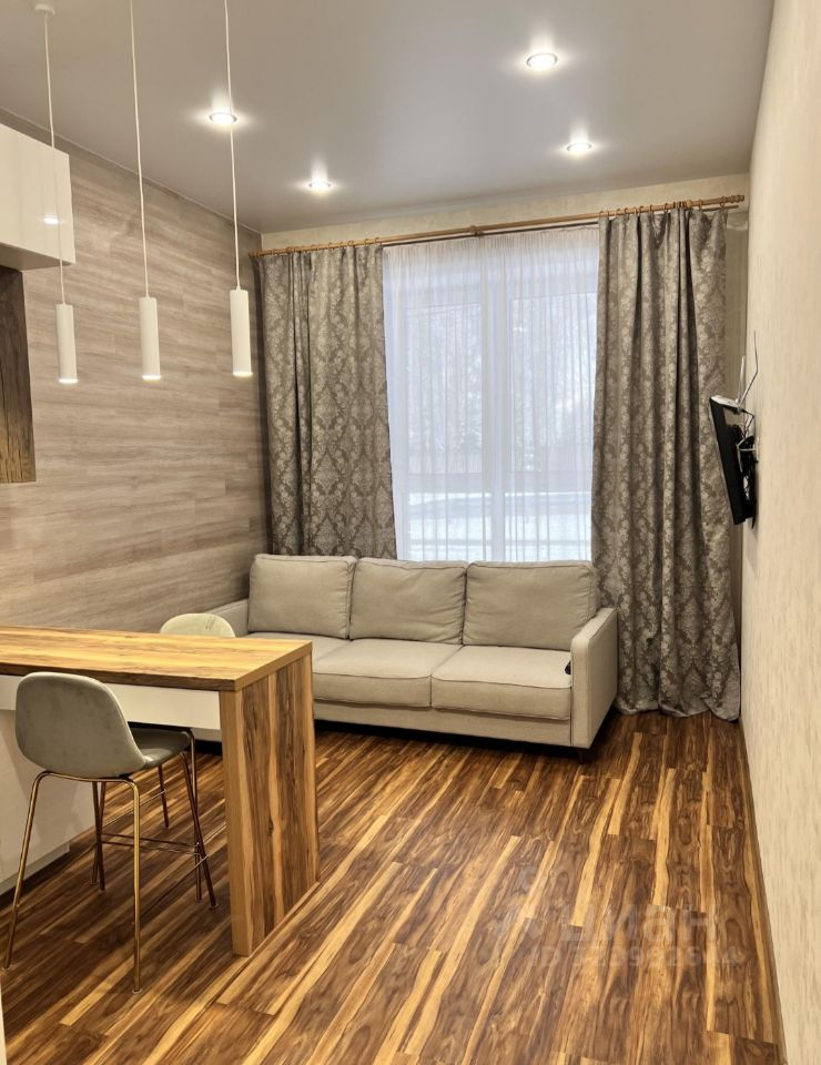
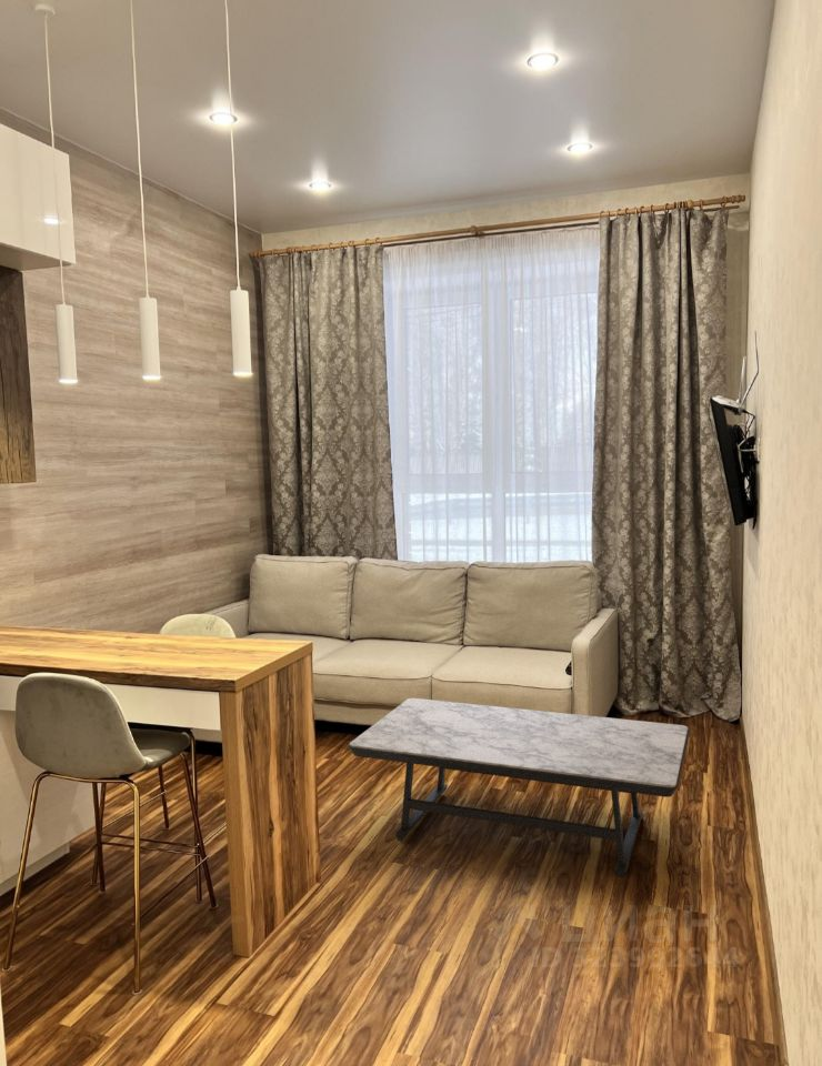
+ coffee table (522, 778)
